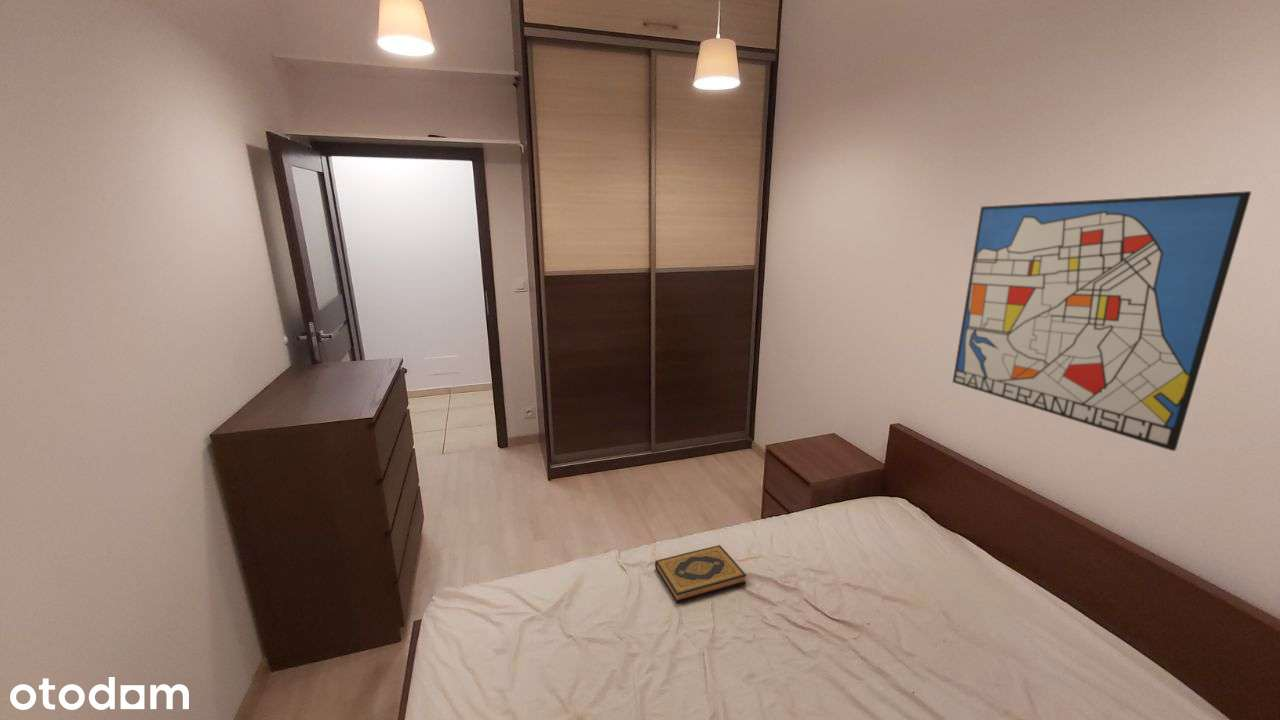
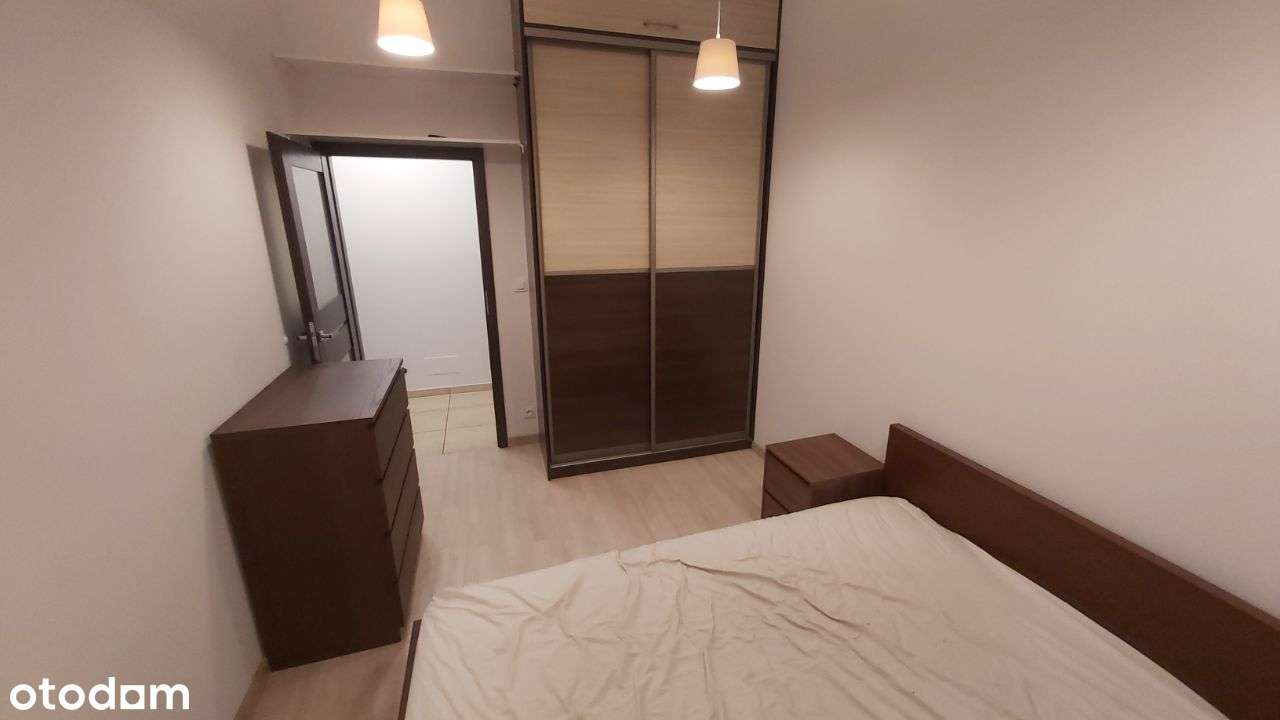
- wall art (1064, 310)
- hardback book (699, 571)
